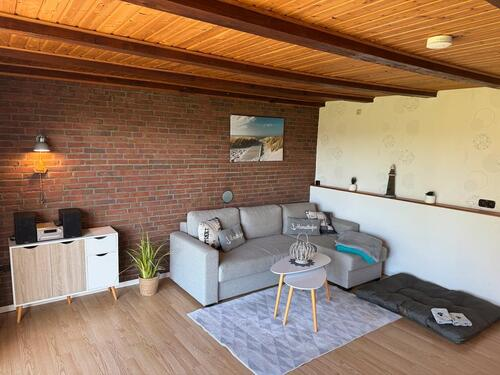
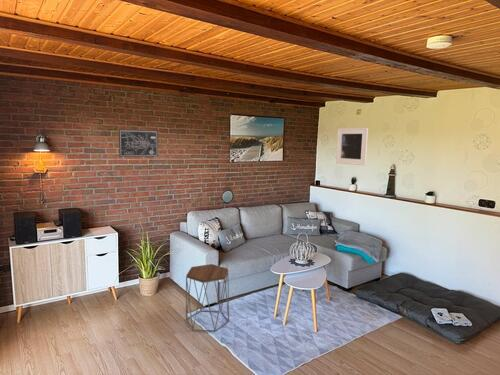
+ side table (206, 296)
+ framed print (351, 146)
+ wall art (139, 143)
